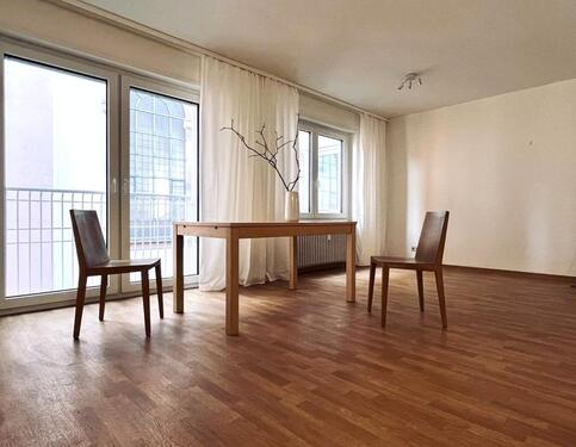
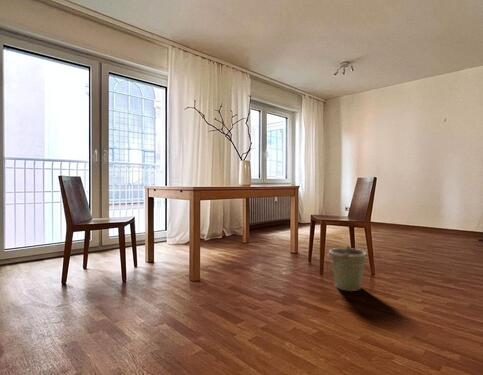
+ bucket (346, 267)
